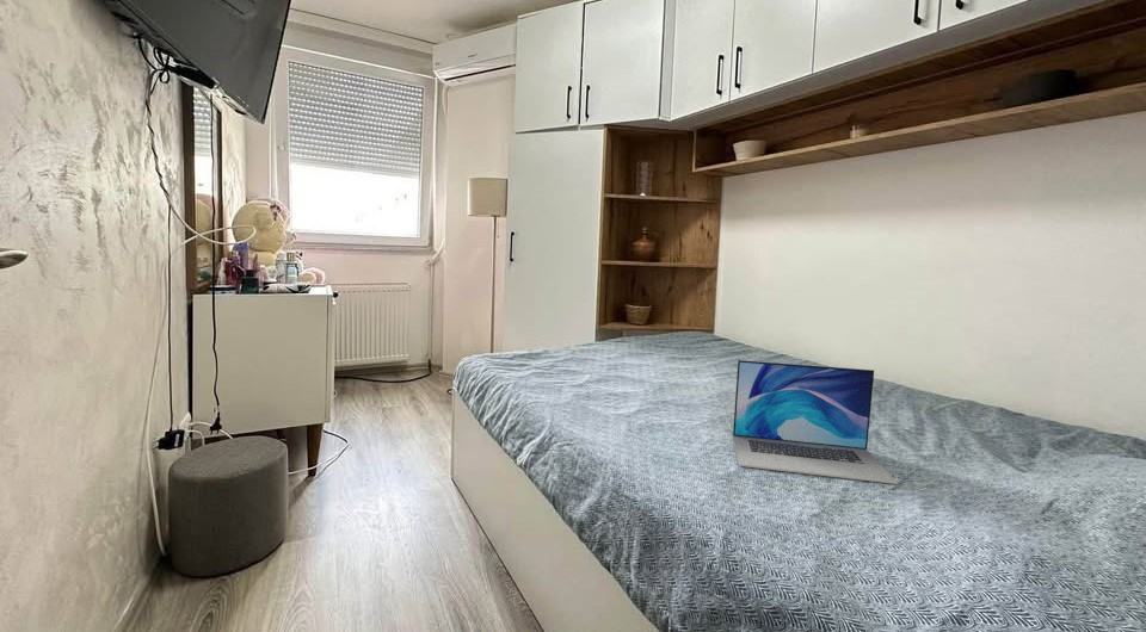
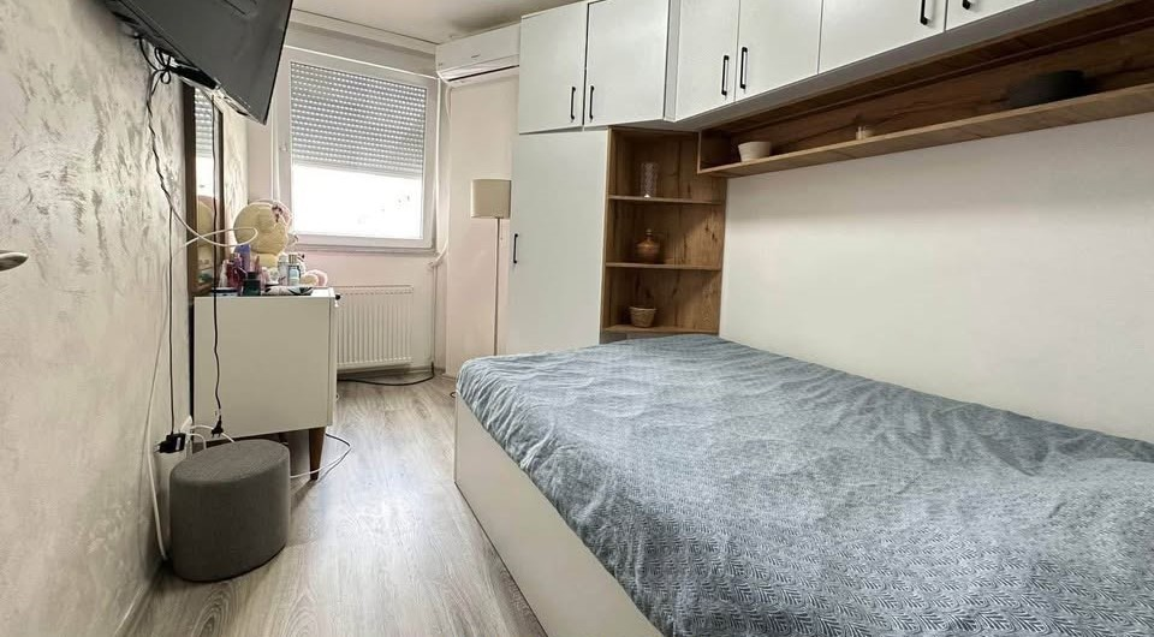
- laptop (809, 415)
